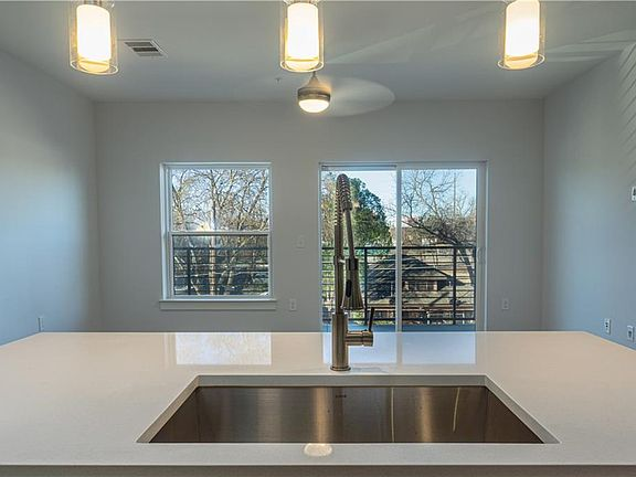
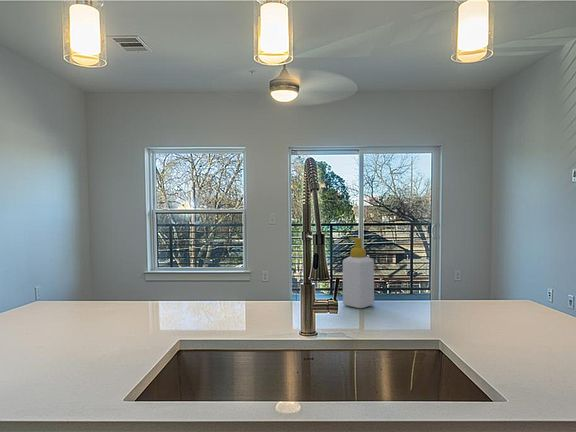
+ soap bottle (358, 271)
